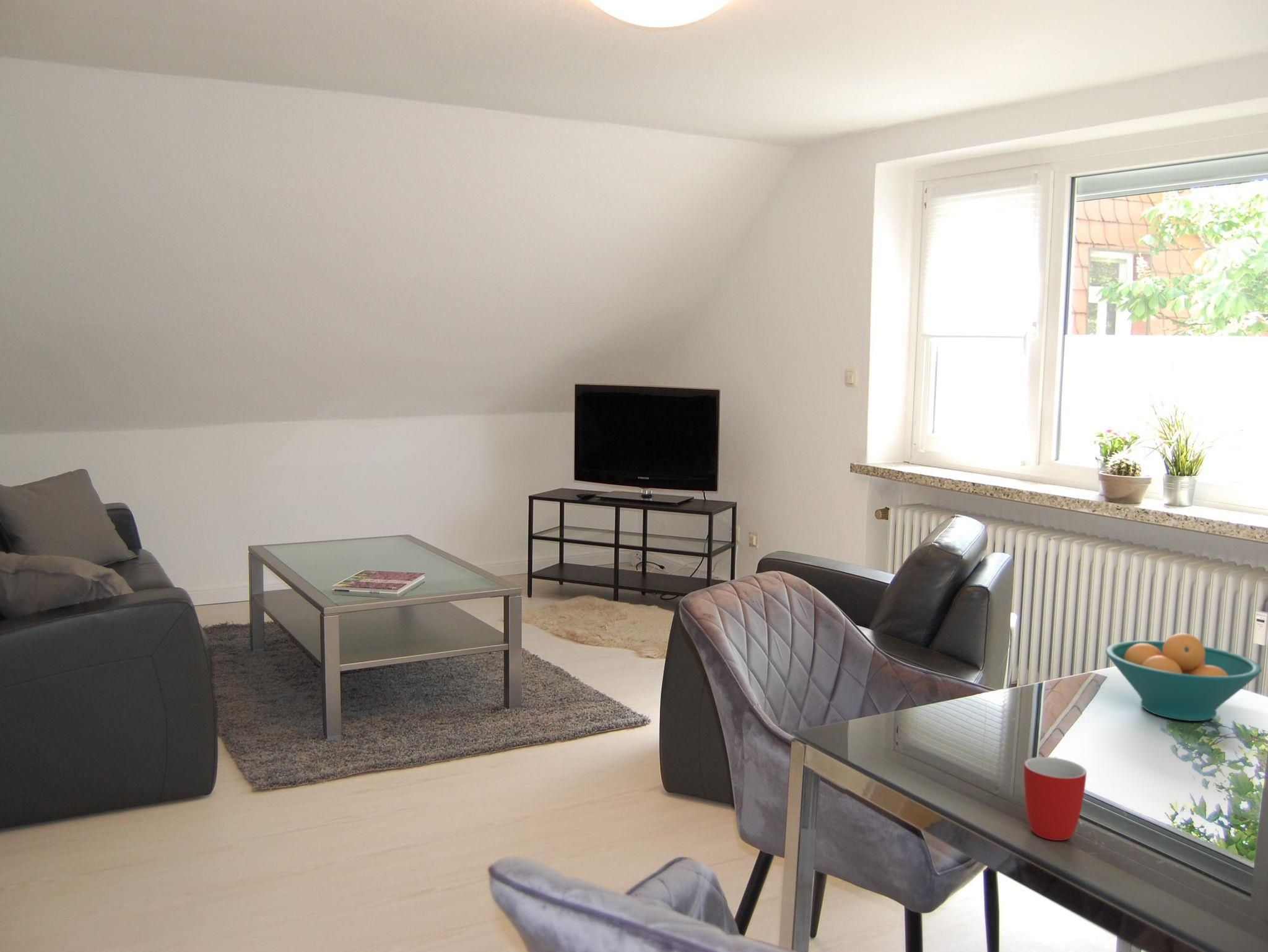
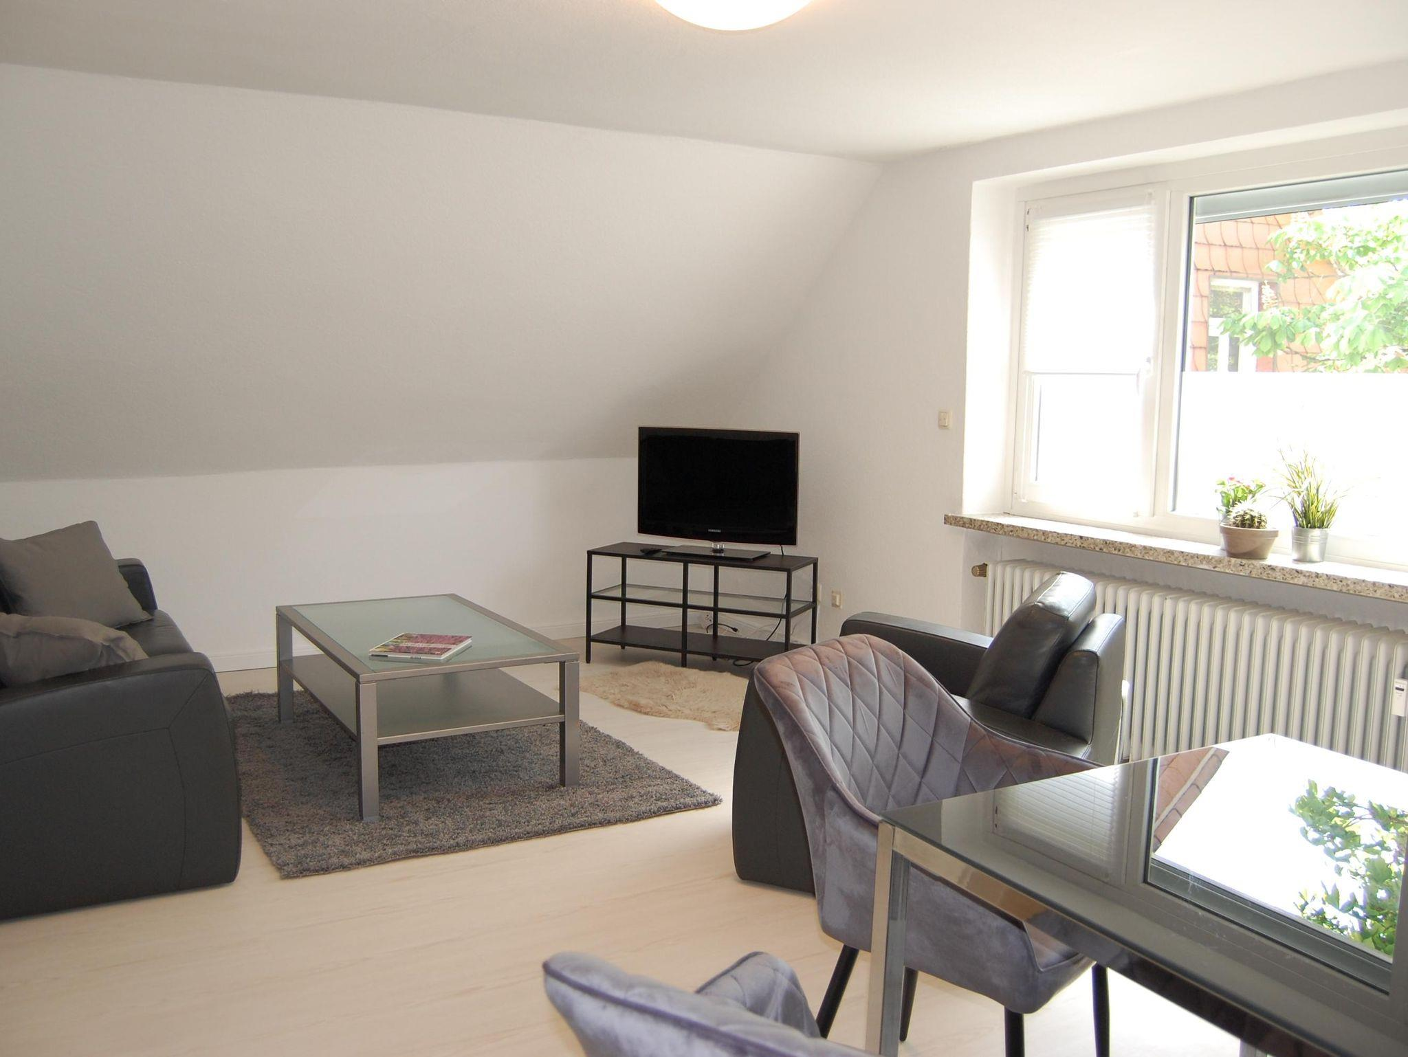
- fruit bowl (1180, 672)
- mug (1053, 795)
